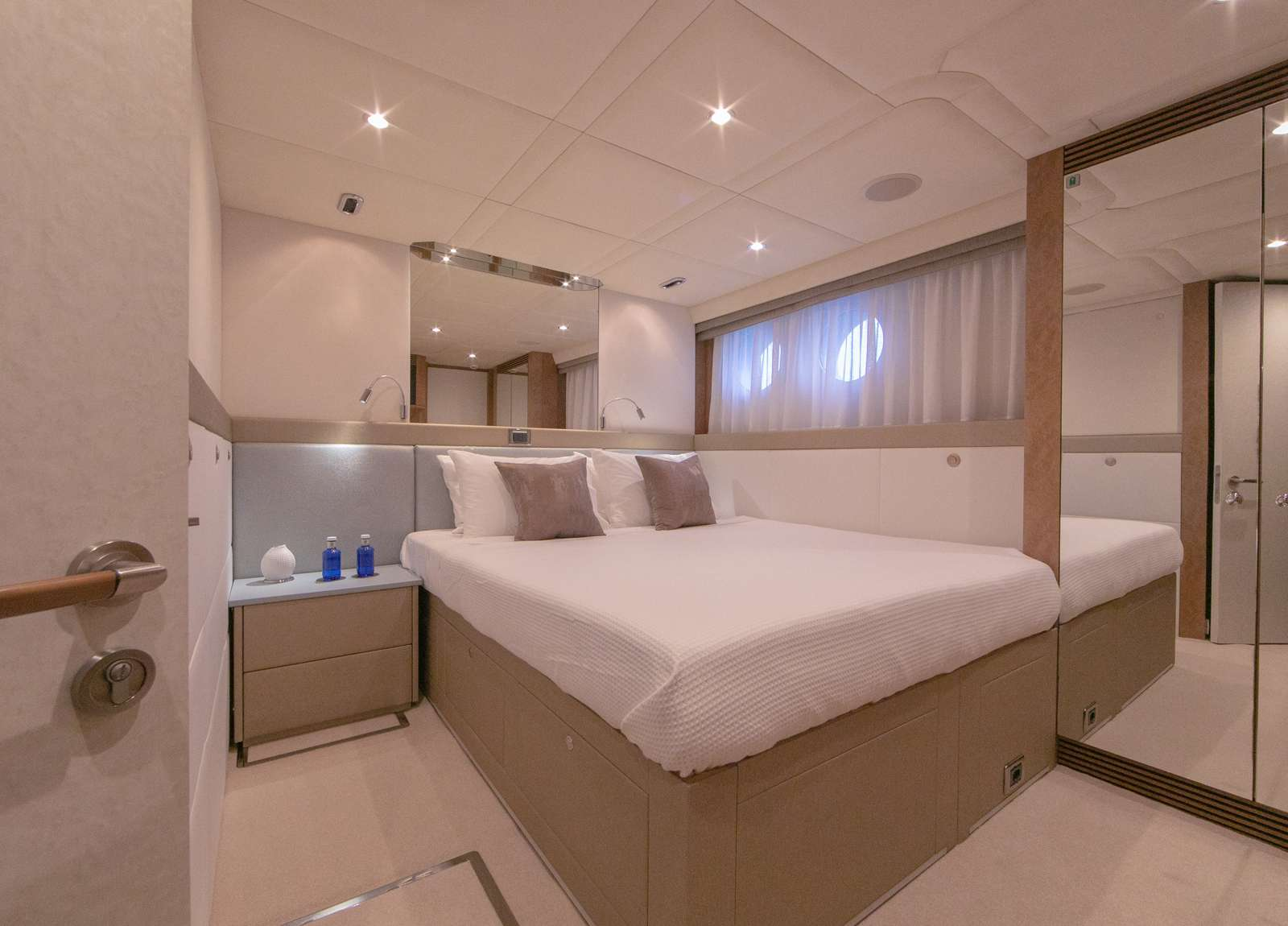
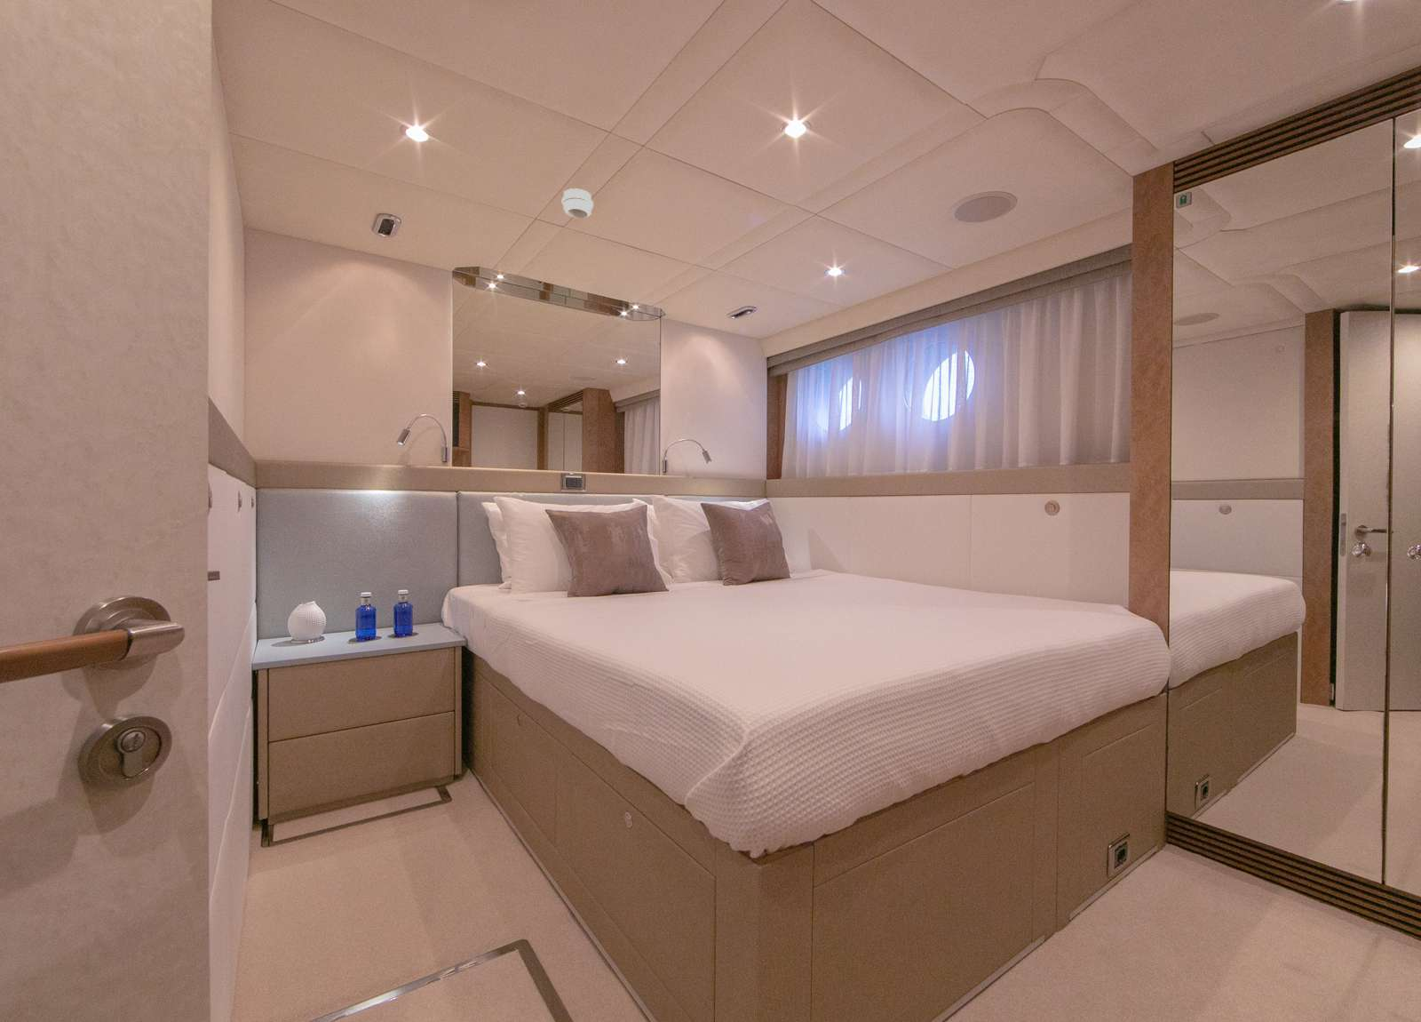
+ smoke detector (577, 204)
